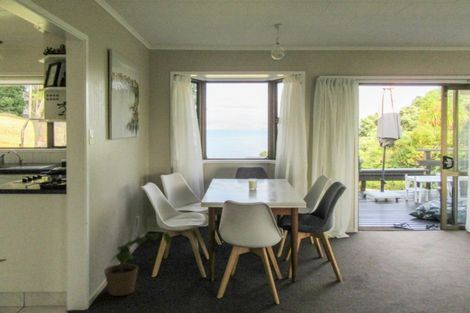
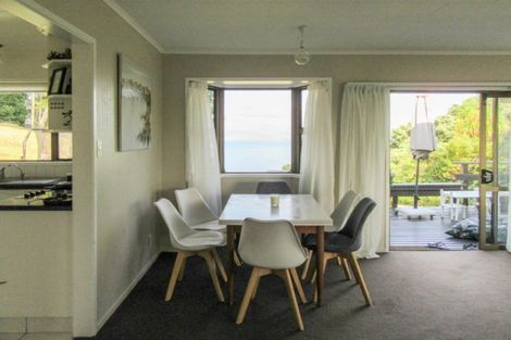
- potted plant (135, 265)
